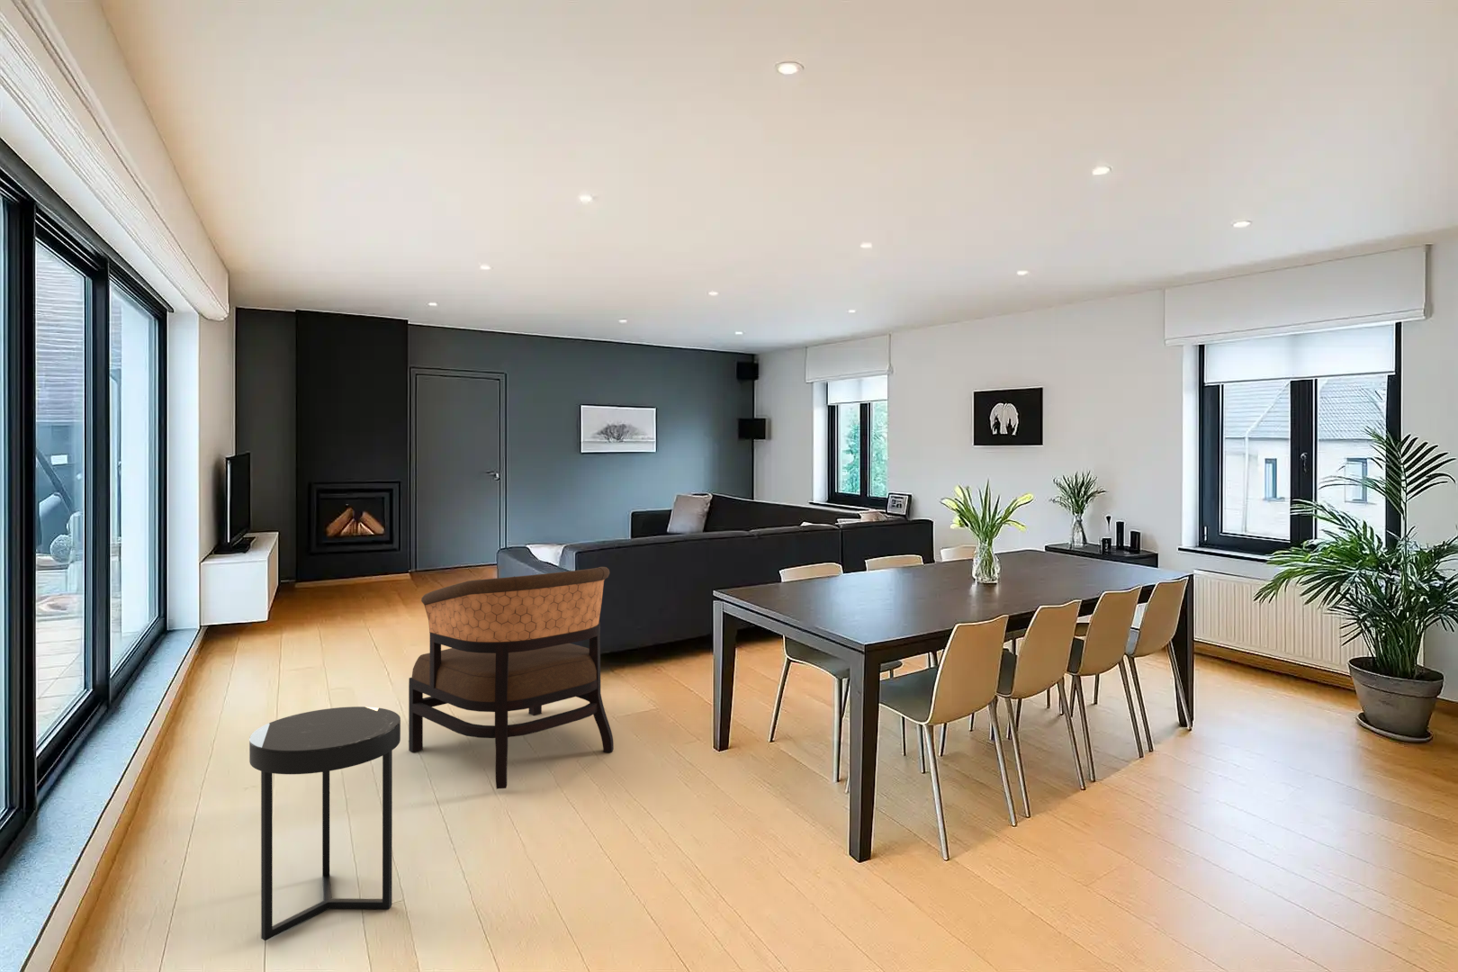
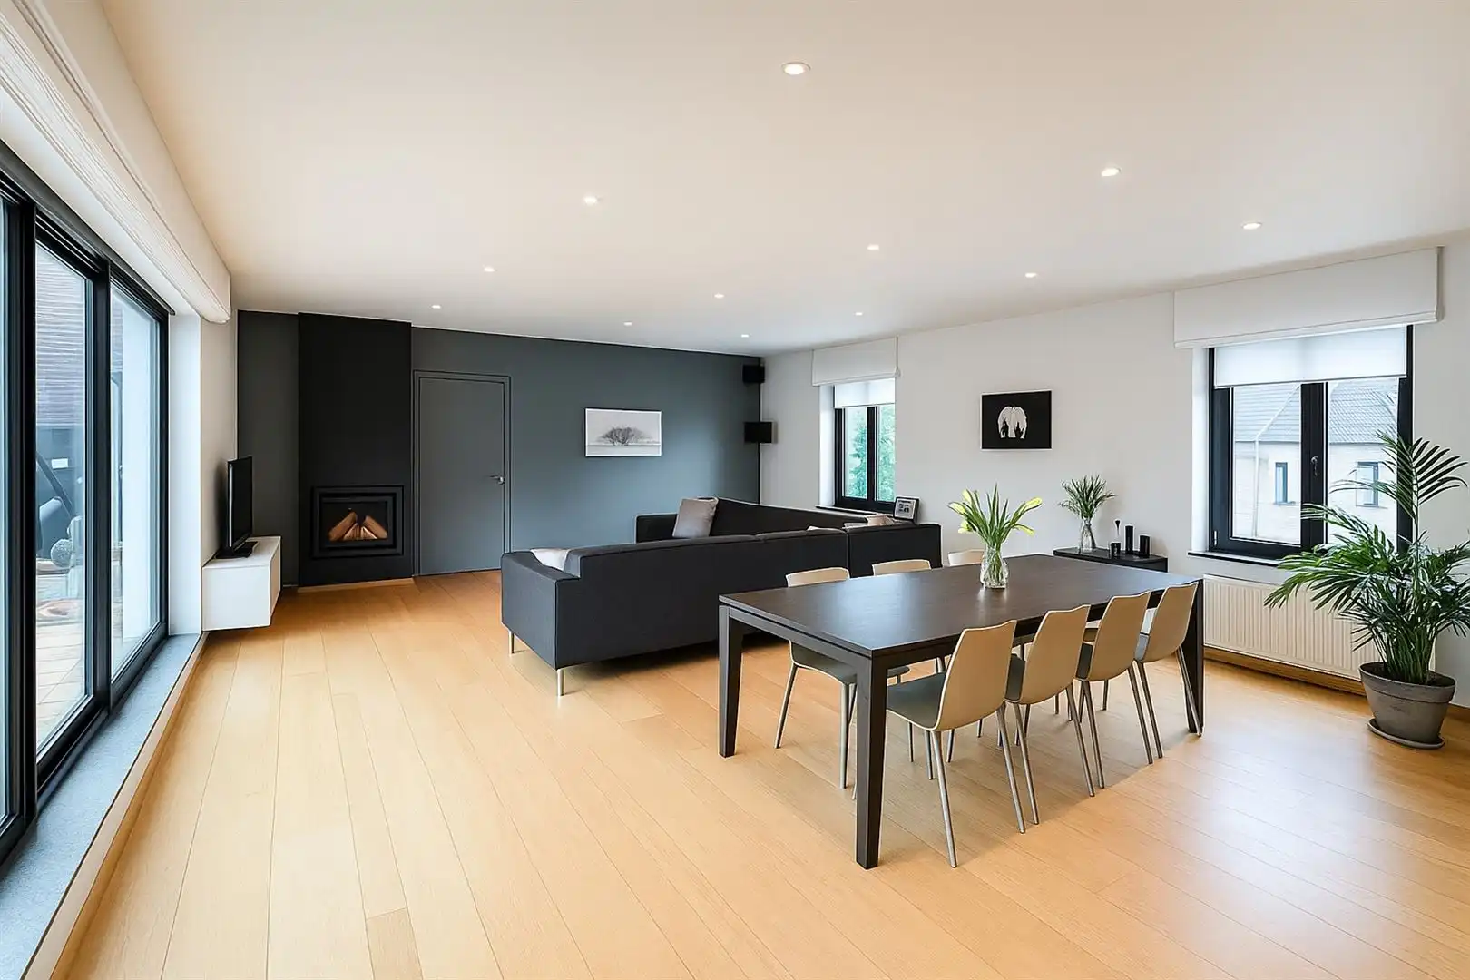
- side table (328, 816)
- armchair (519, 657)
